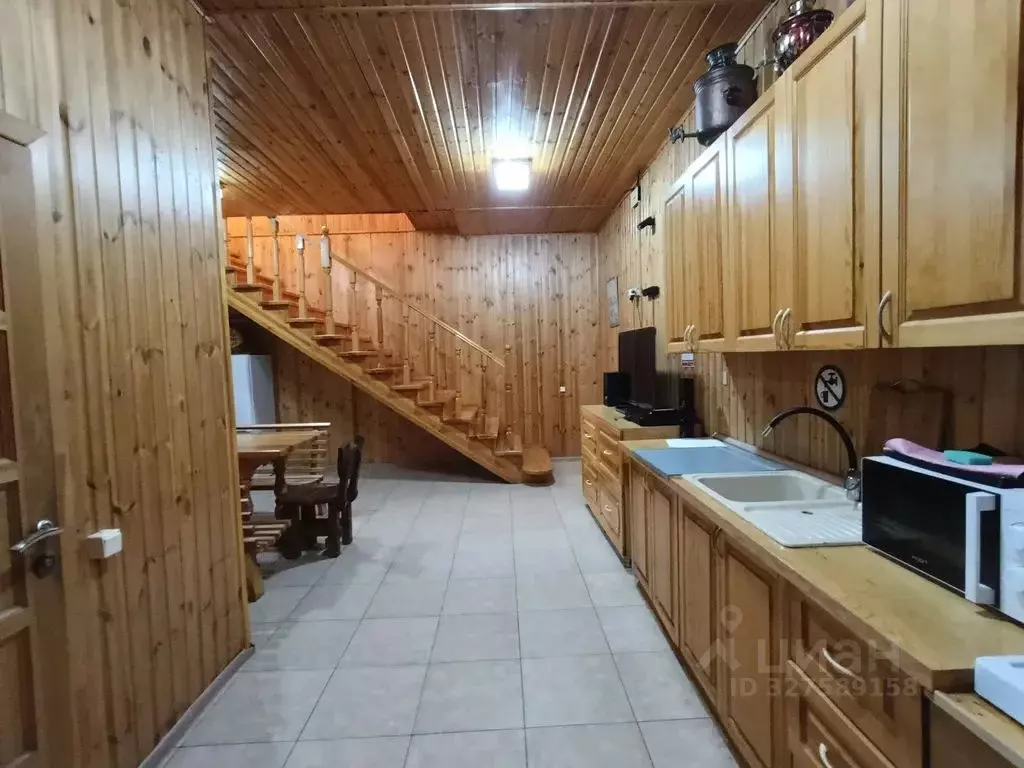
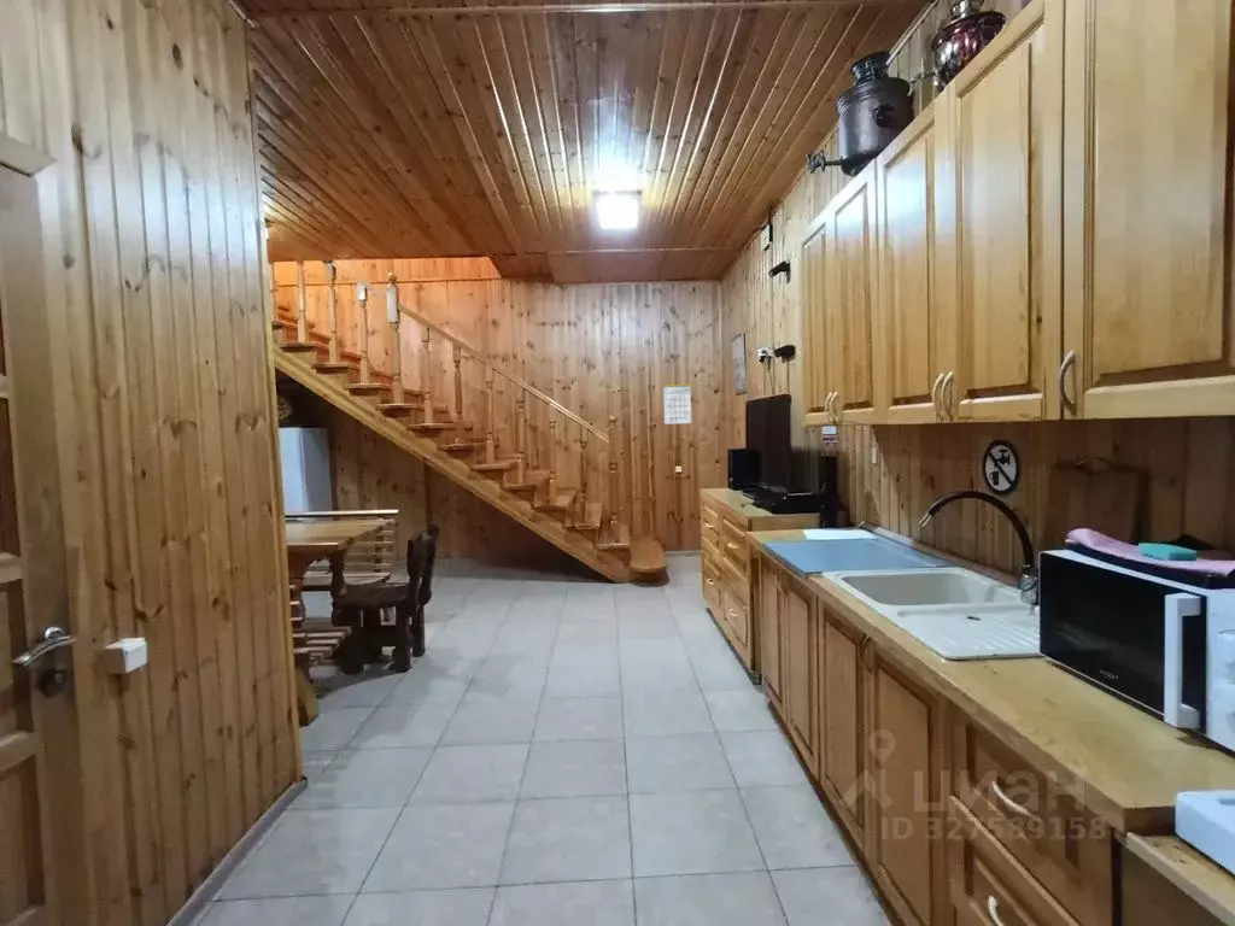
+ calendar (677, 399)
